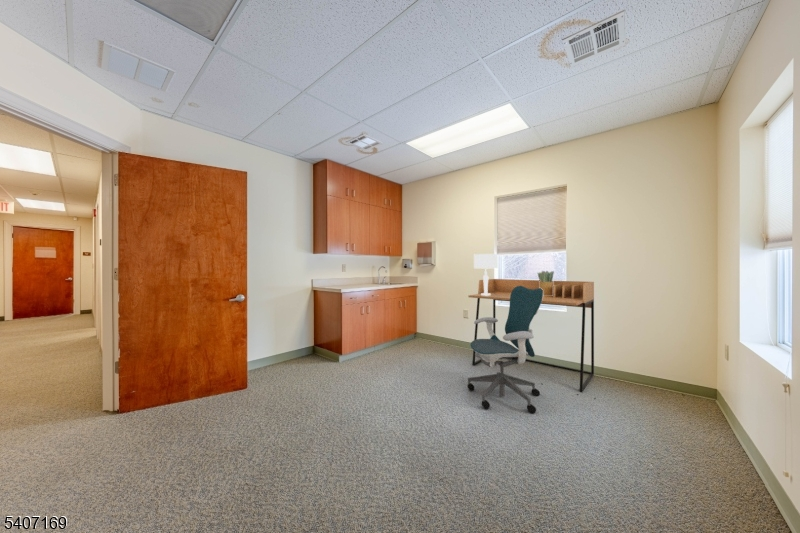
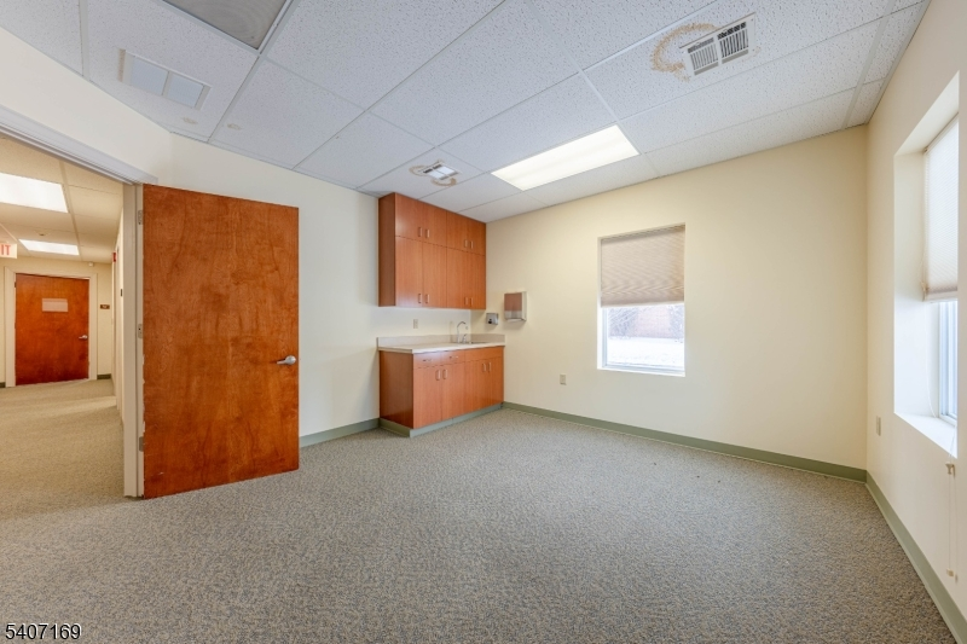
- office chair (502, 342)
- desk (541, 303)
- potted plant (547, 282)
- table lamp (485, 274)
